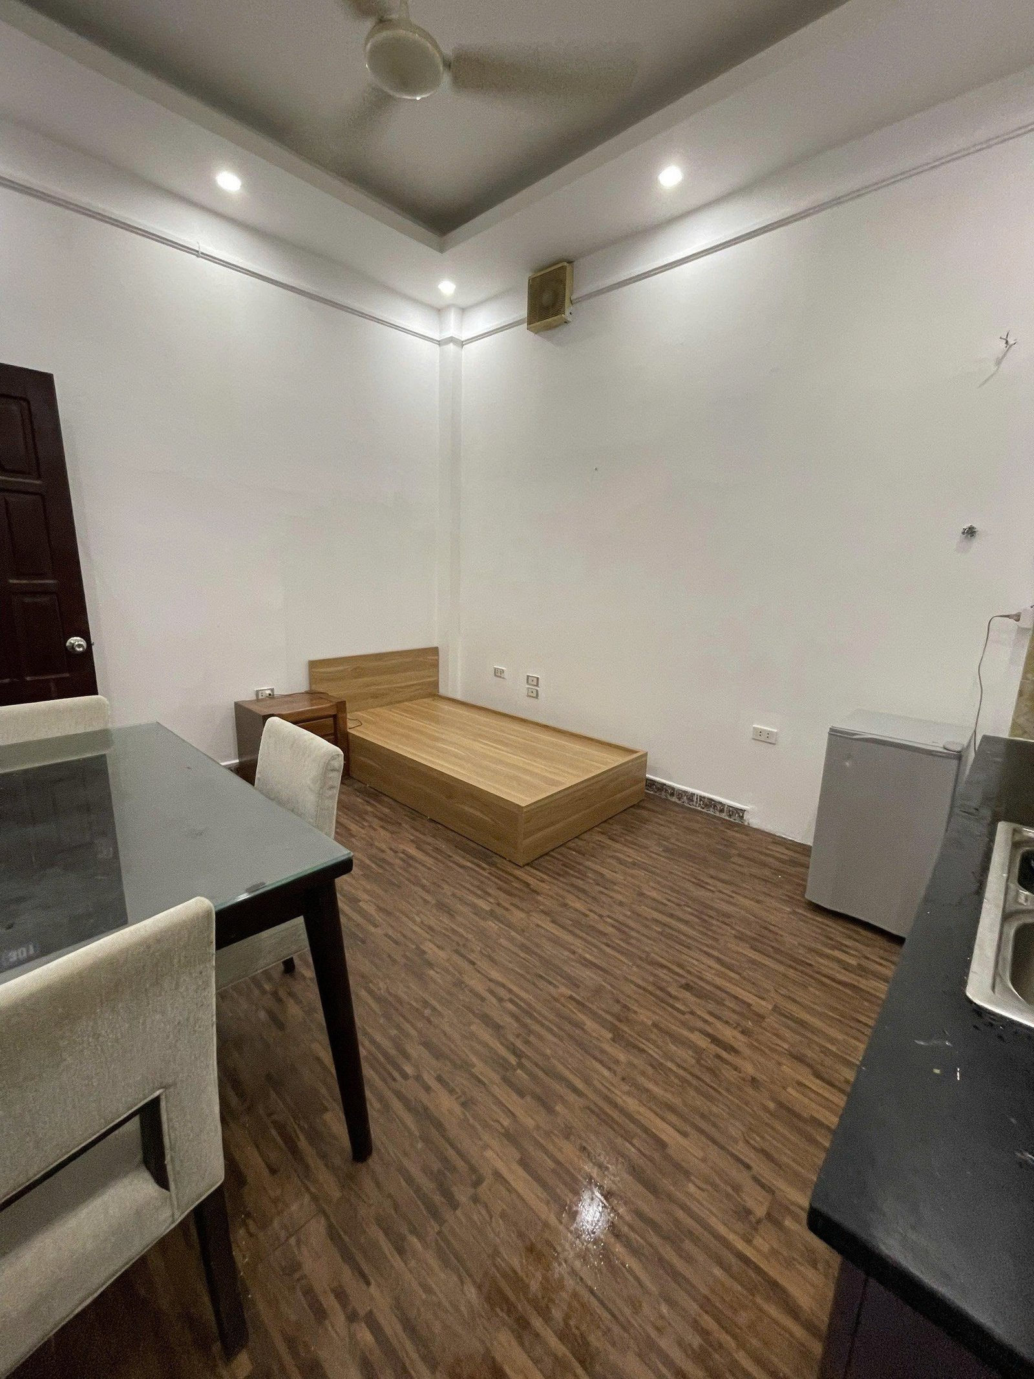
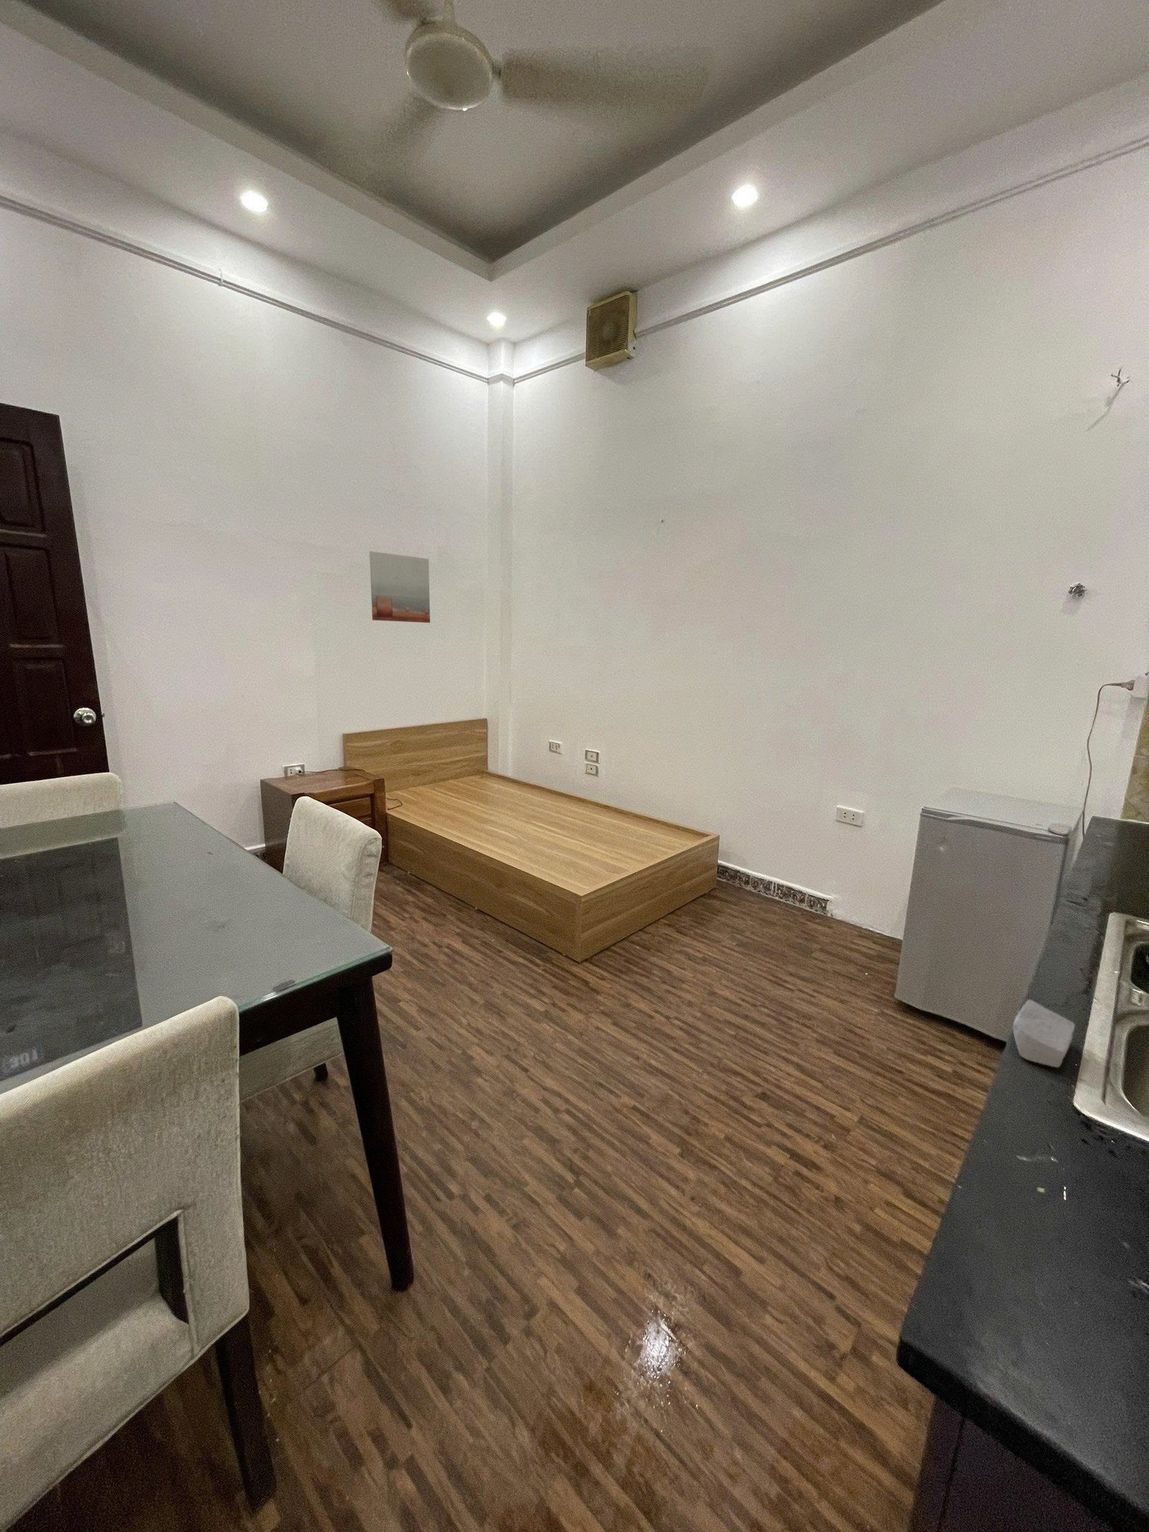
+ soap bar (1040, 1032)
+ wall art (401, 588)
